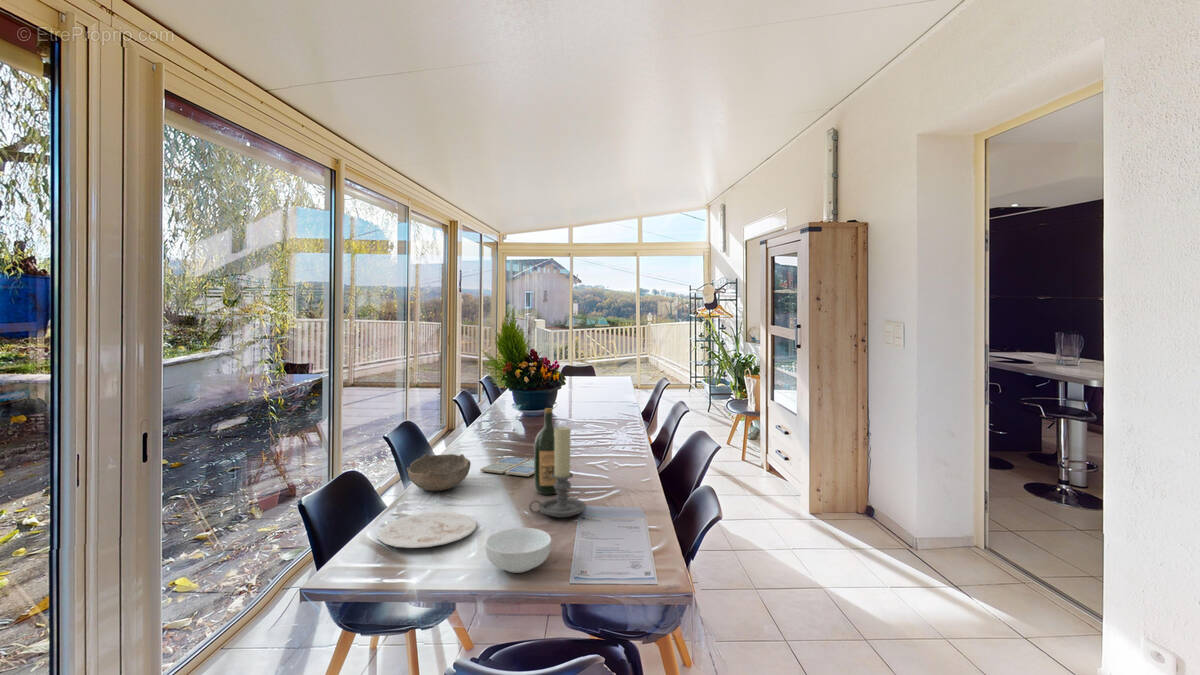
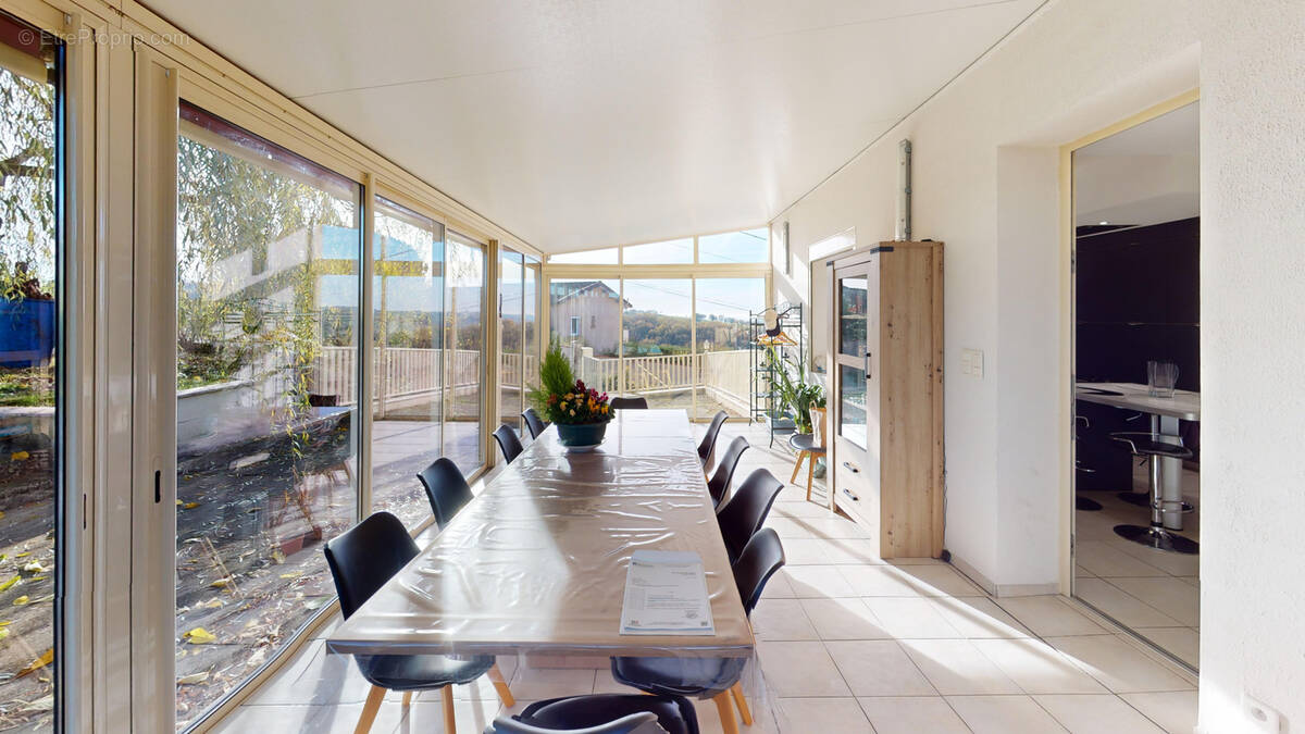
- candle holder (557, 469)
- drink coaster (517, 466)
- wine bottle (548, 450)
- bowl (439, 473)
- cereal bowl (518, 552)
- plate (428, 529)
